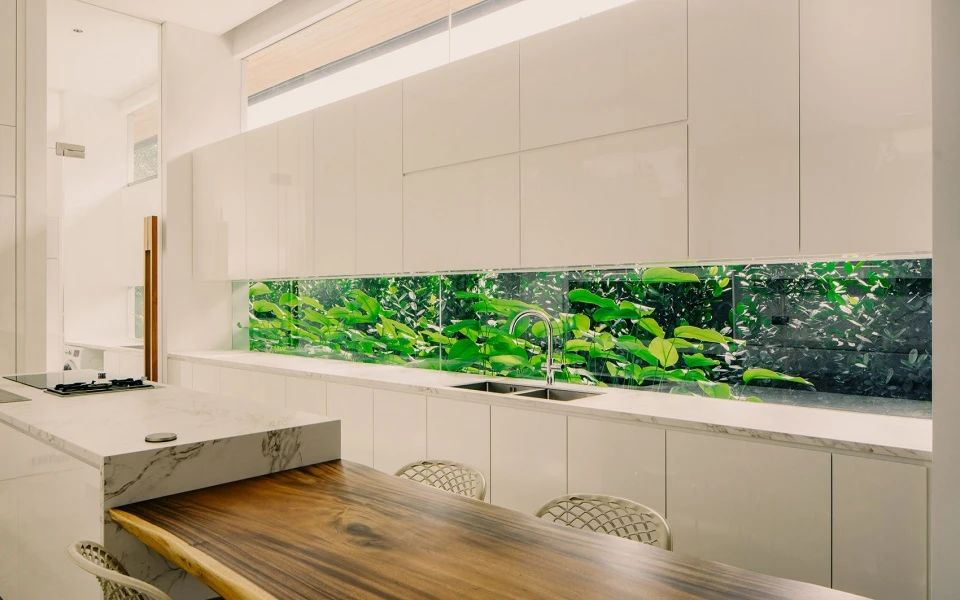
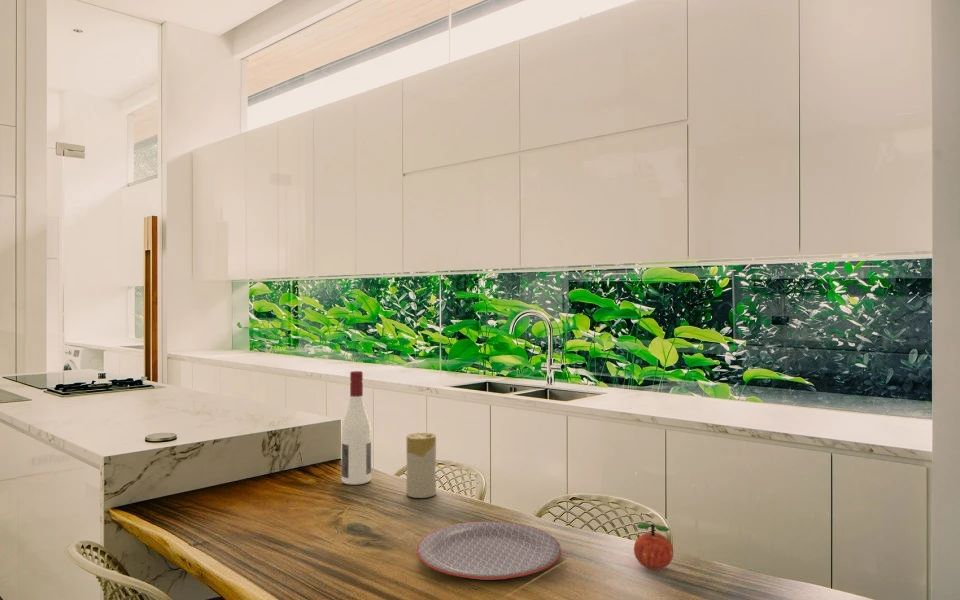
+ candle (421, 464)
+ alcohol (356, 426)
+ apple (653, 545)
+ plate (488, 551)
